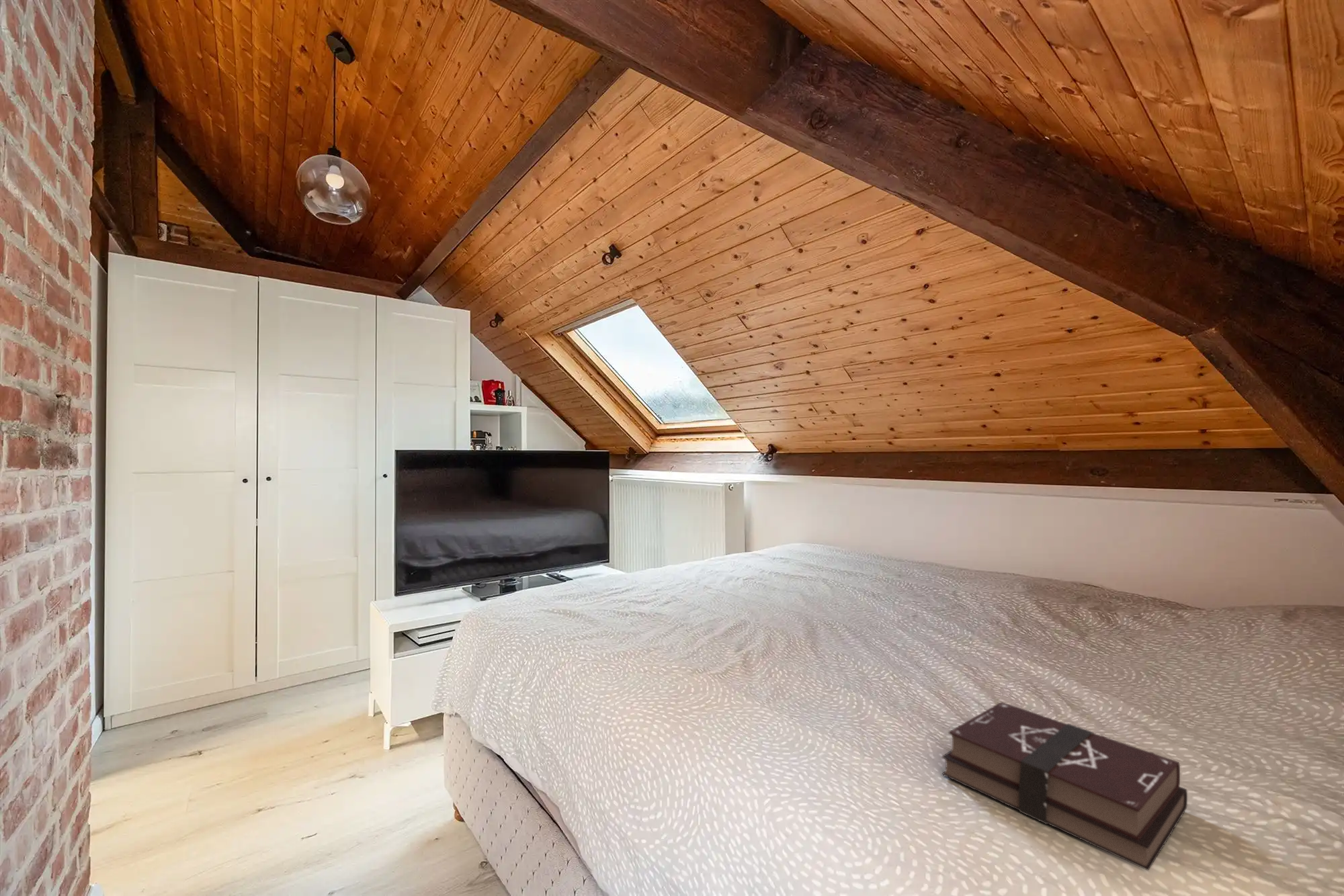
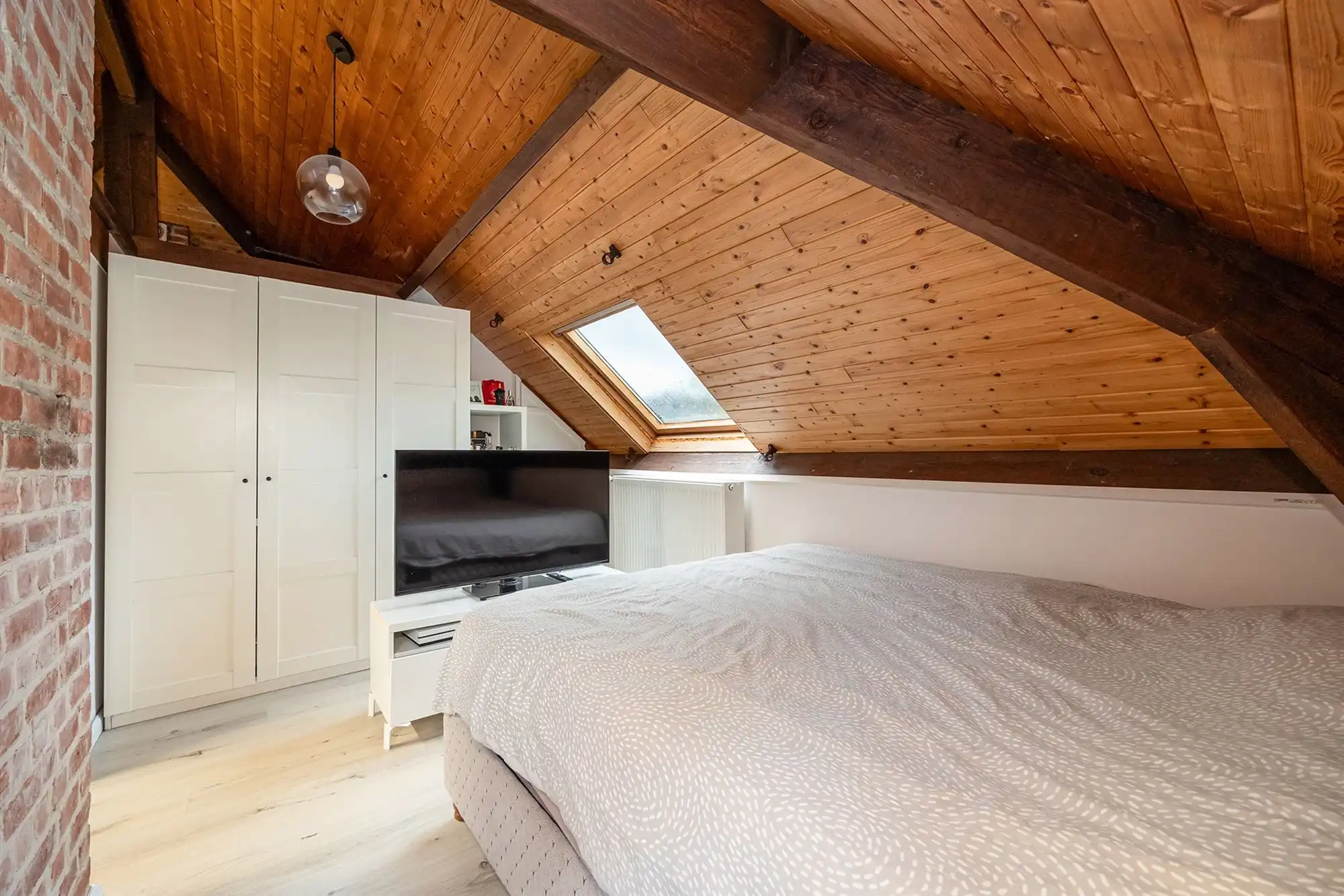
- hardback book (1058, 768)
